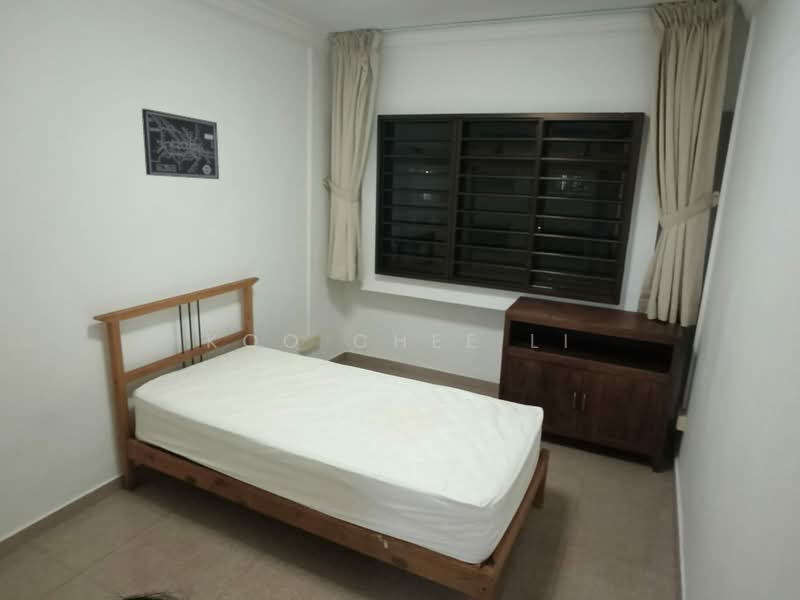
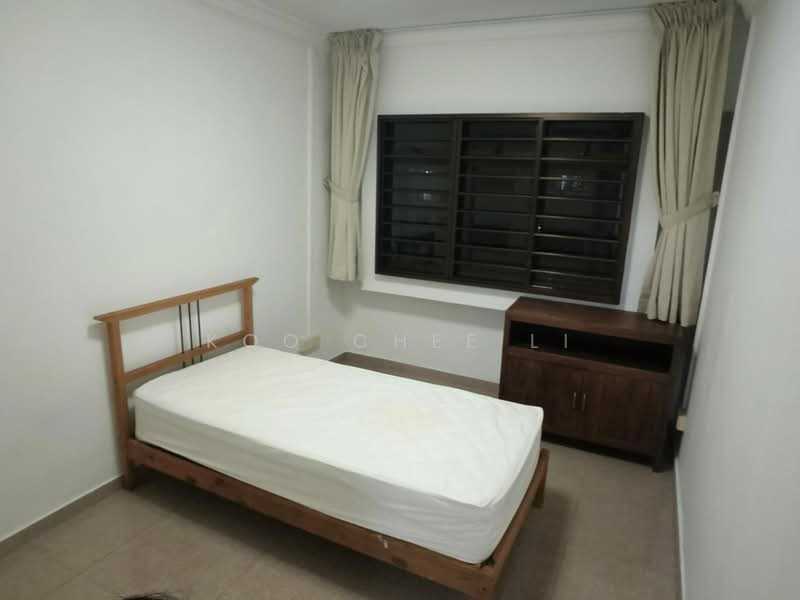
- wall art (183, 147)
